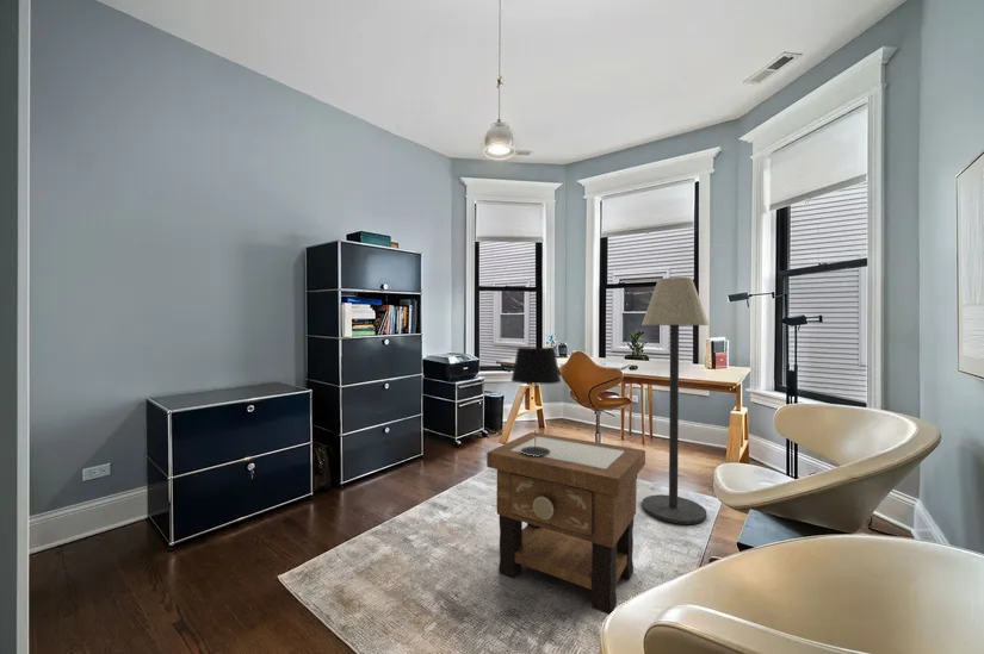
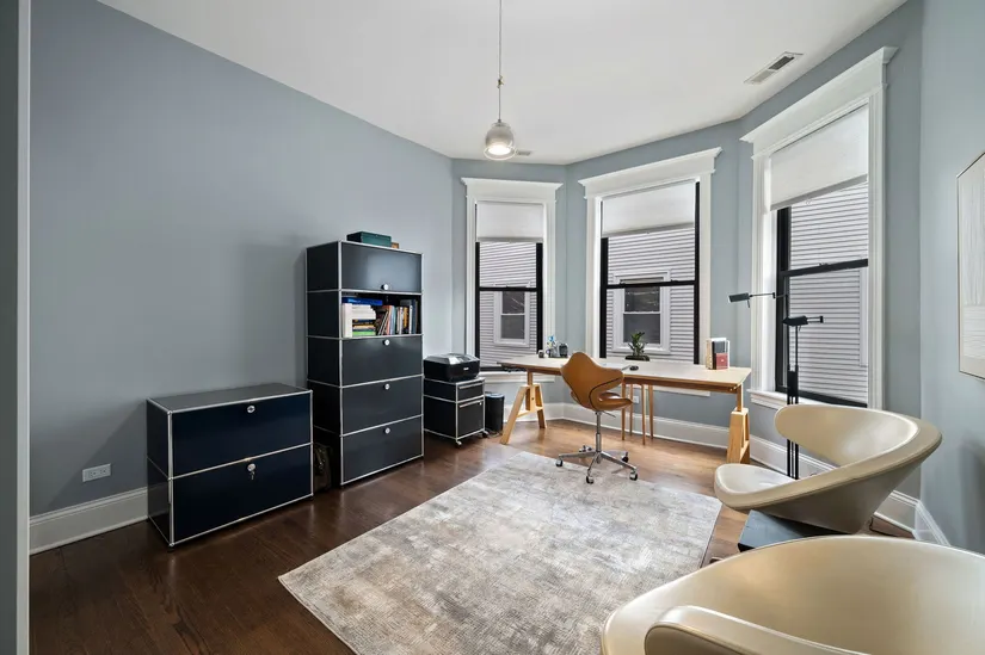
- side table (564, 512)
- table lamp (536, 398)
- floor lamp (674, 394)
